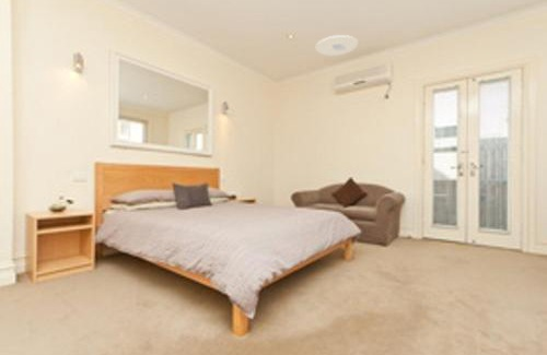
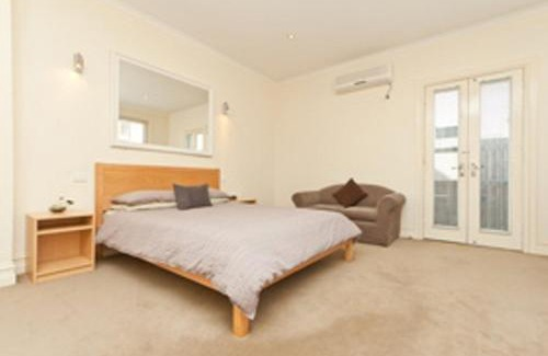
- ceiling light (336, 44)
